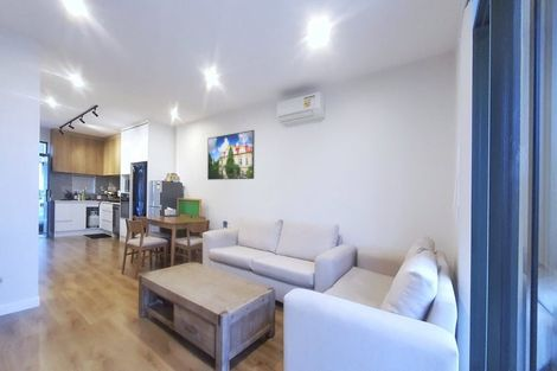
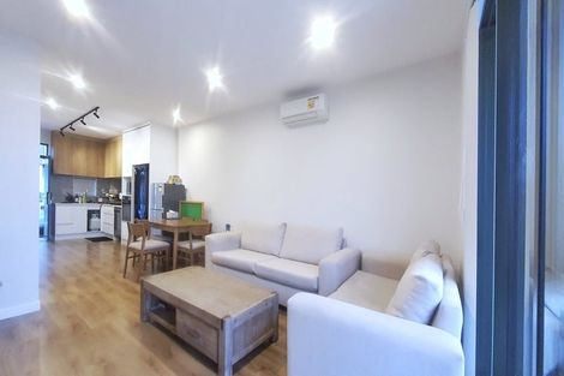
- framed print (229, 156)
